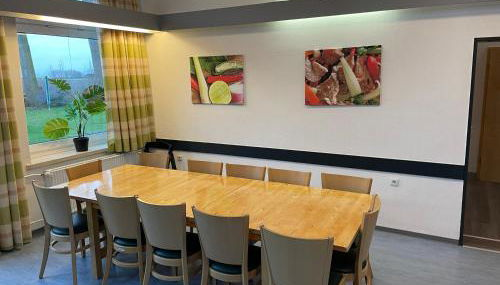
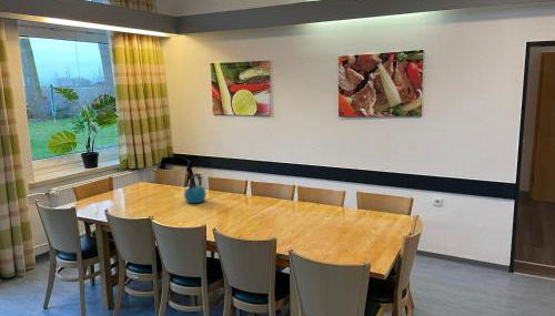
+ kettle (193, 187)
